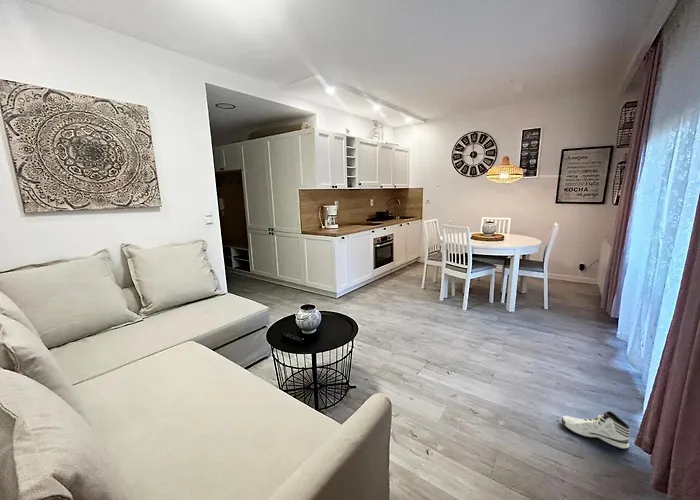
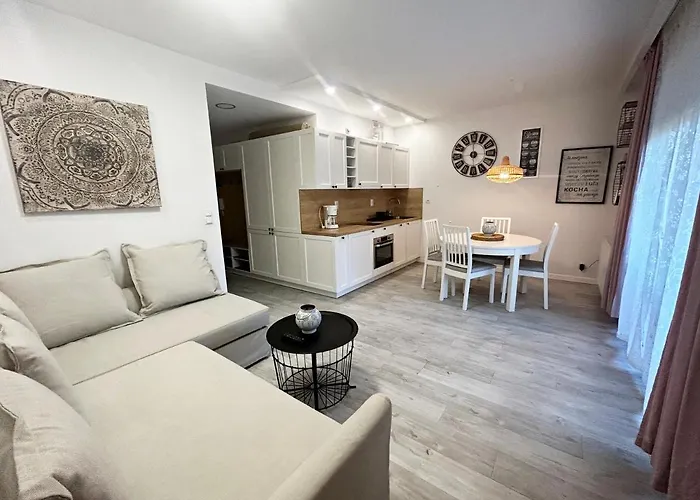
- sneaker (594, 420)
